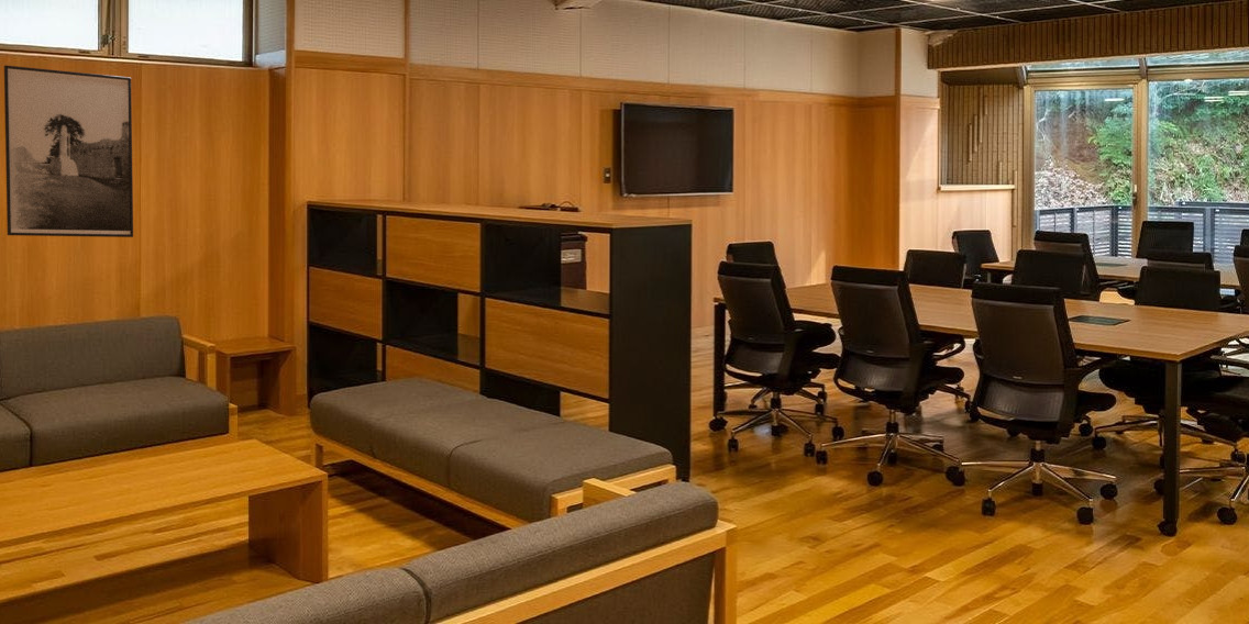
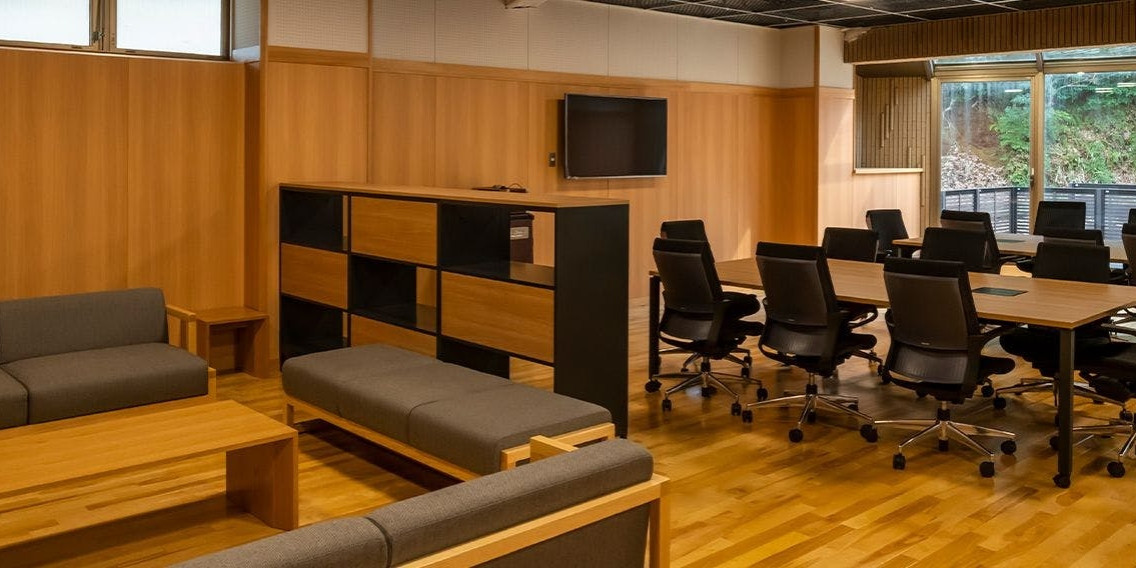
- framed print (70, 154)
